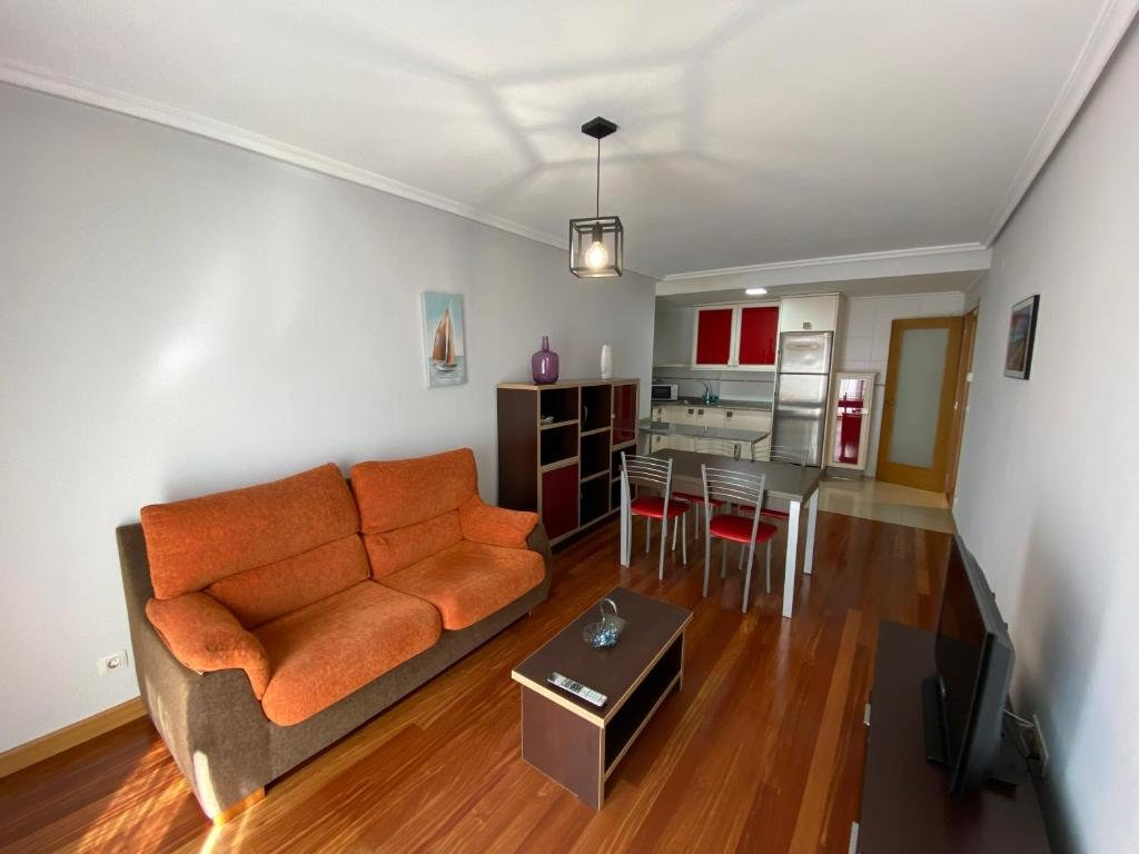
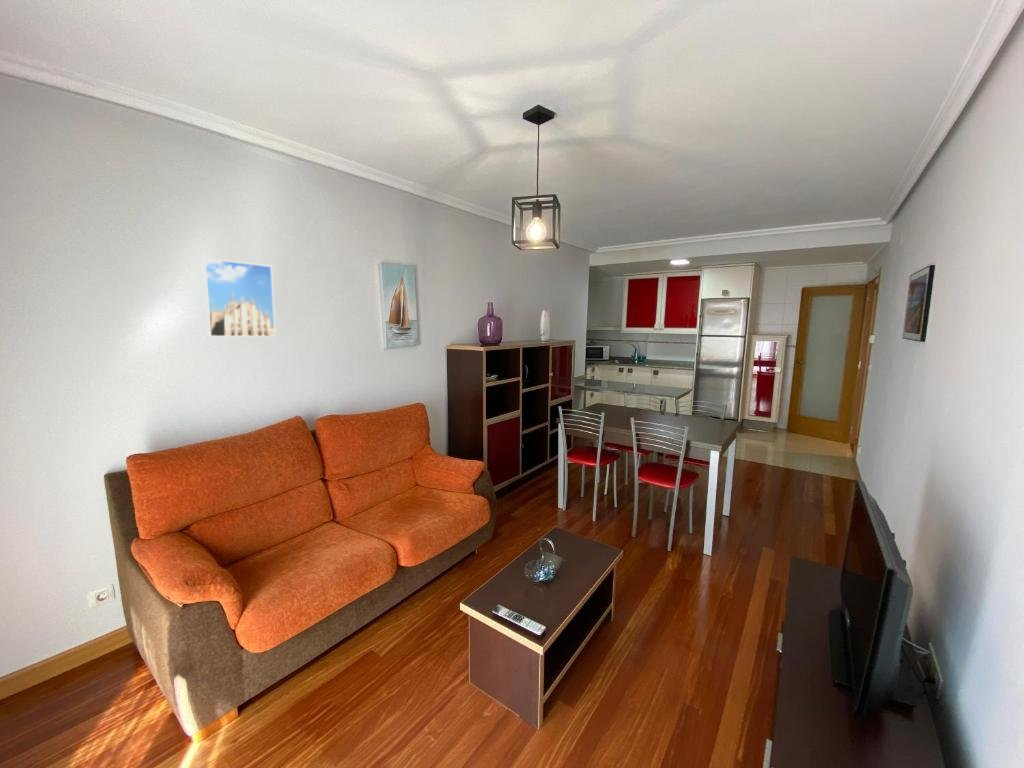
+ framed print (241, 299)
